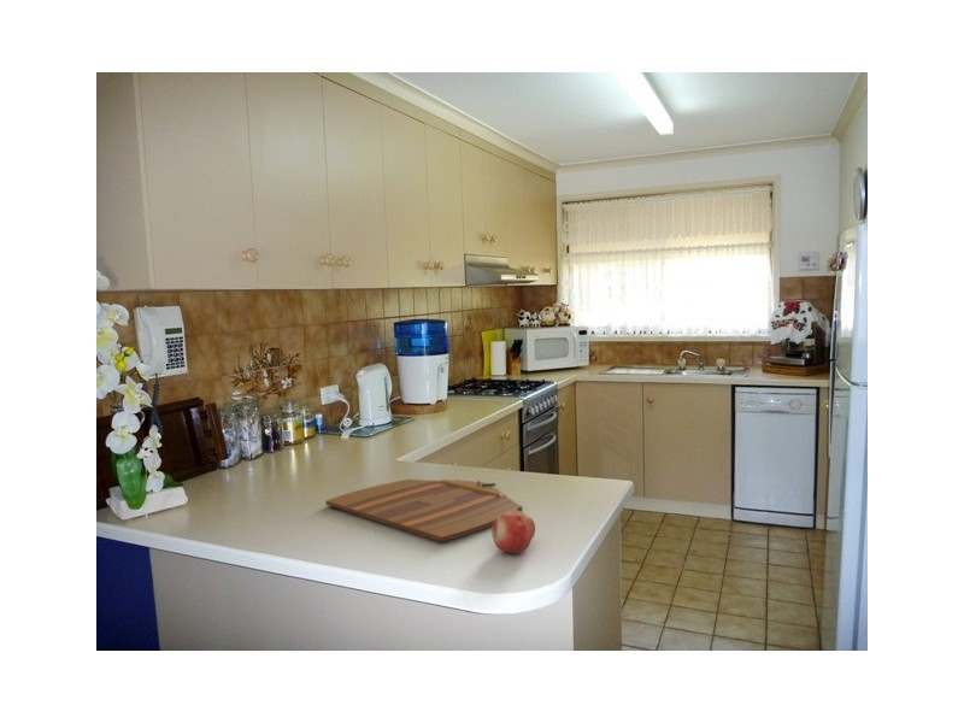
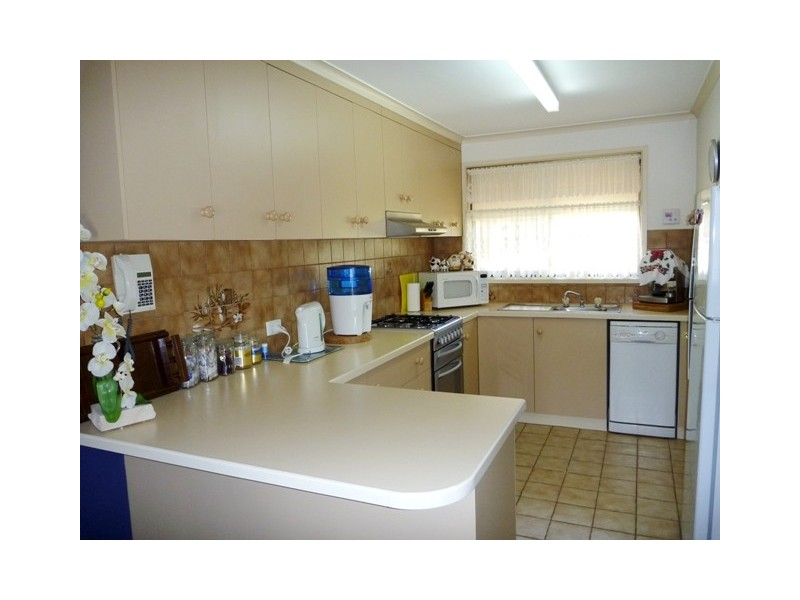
- fruit (513, 531)
- cutting board (437, 498)
